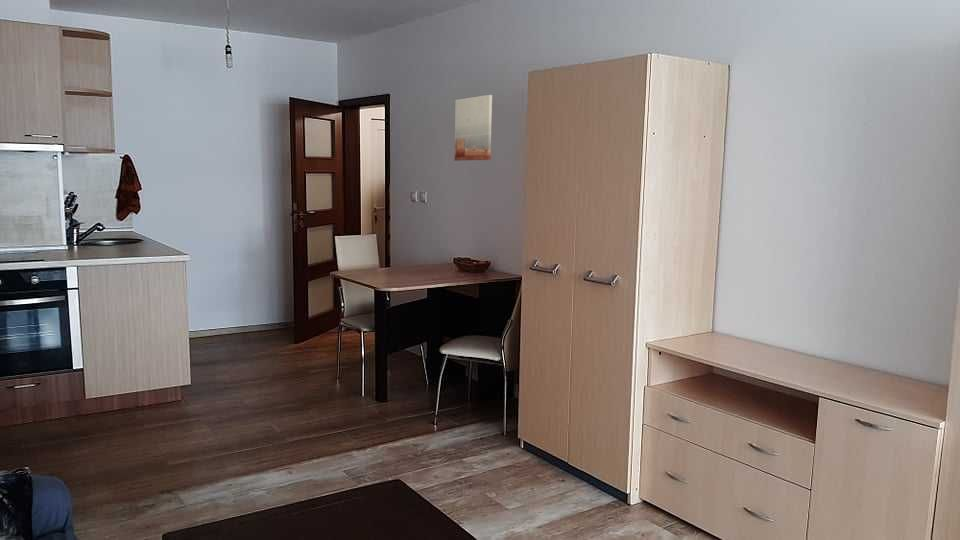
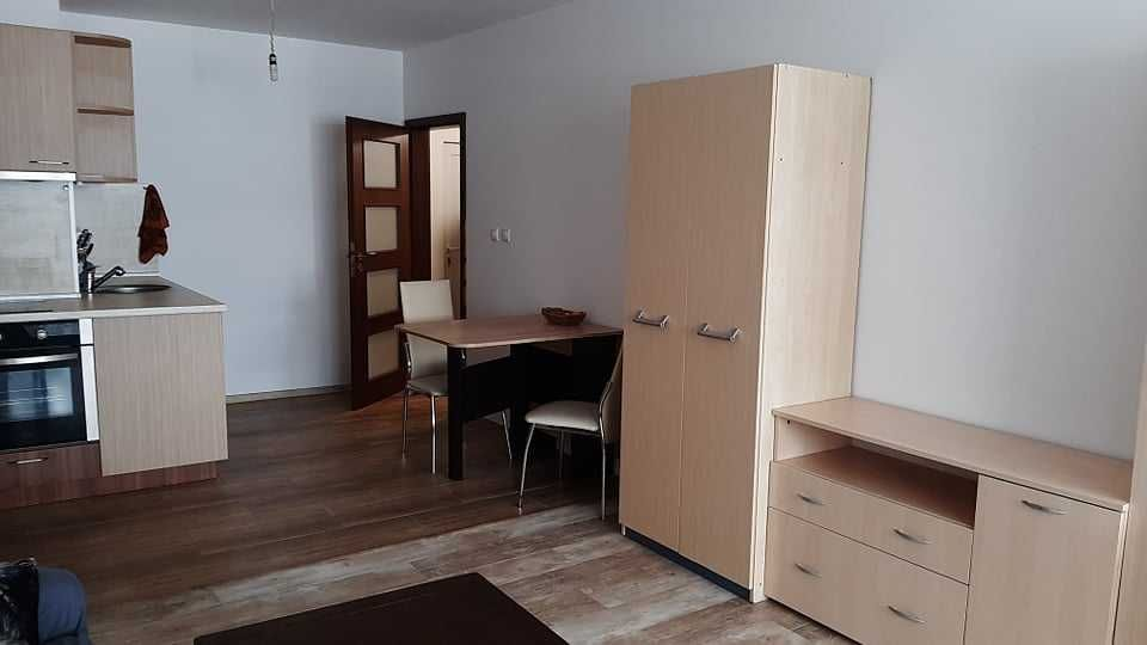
- wall art (472, 129)
